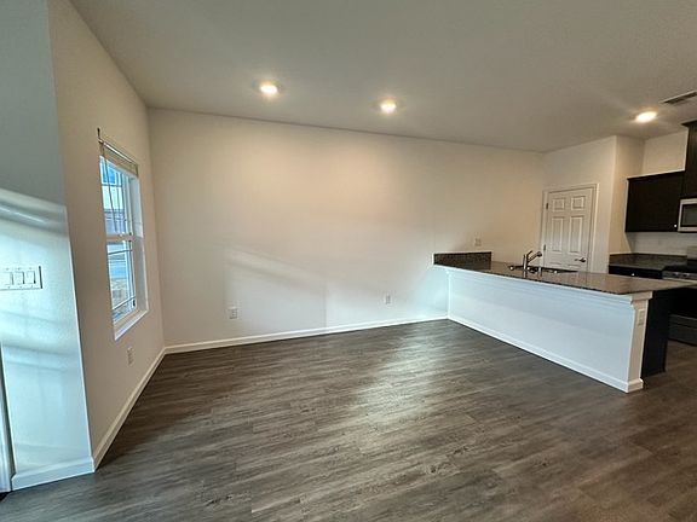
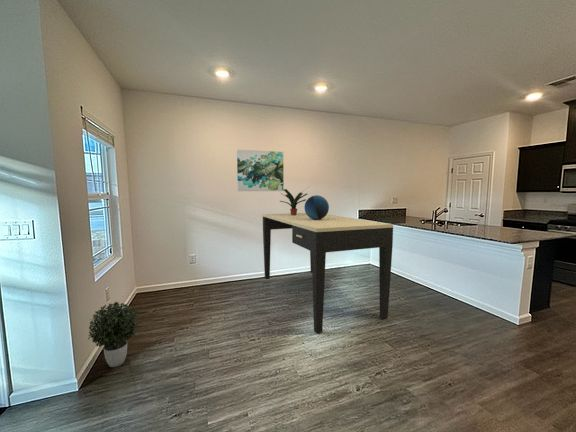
+ potted plant (295, 200)
+ dining table (314, 256)
+ potted plant (115, 333)
+ wall art (260, 171)
+ decorative globe (316, 207)
